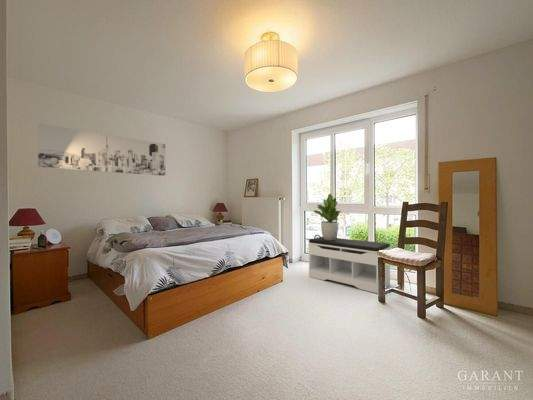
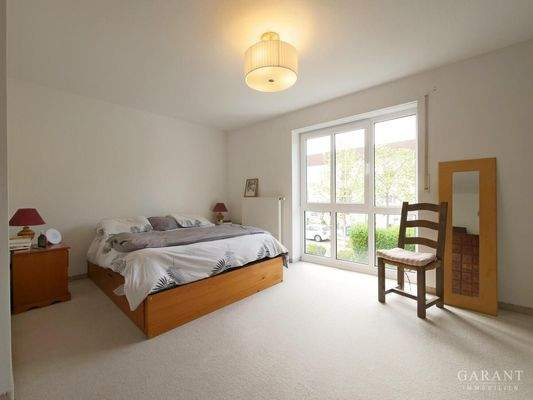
- bench (347, 260)
- potted plant (329, 216)
- wall art (111, 153)
